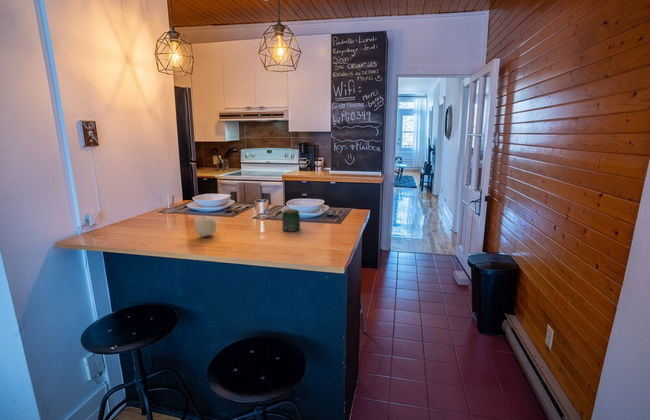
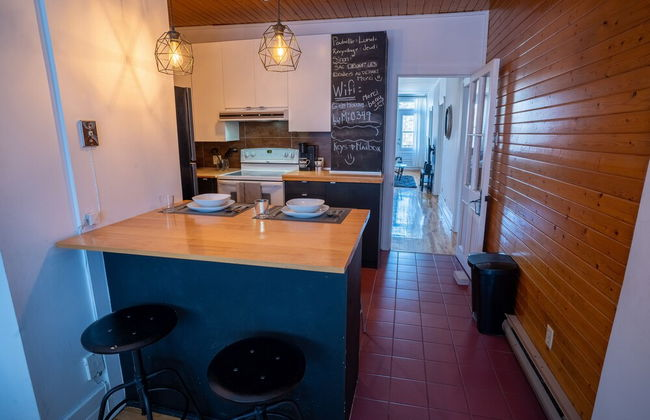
- jar (291, 220)
- fruit (205, 226)
